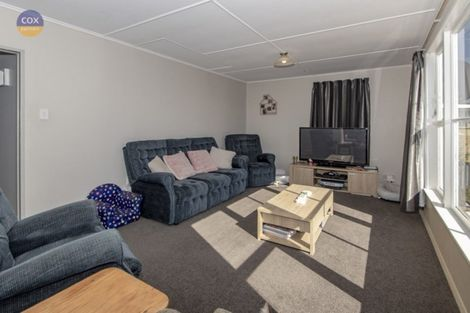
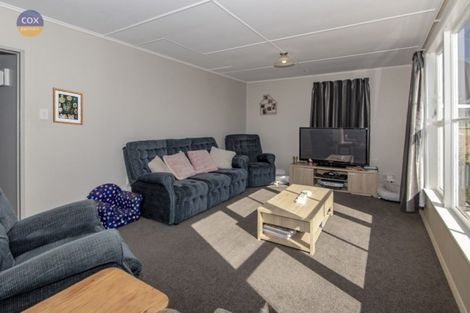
+ wall art (68, 107)
